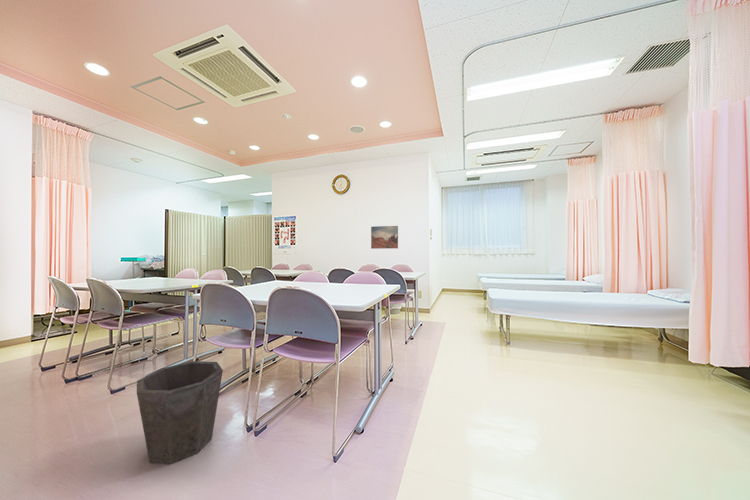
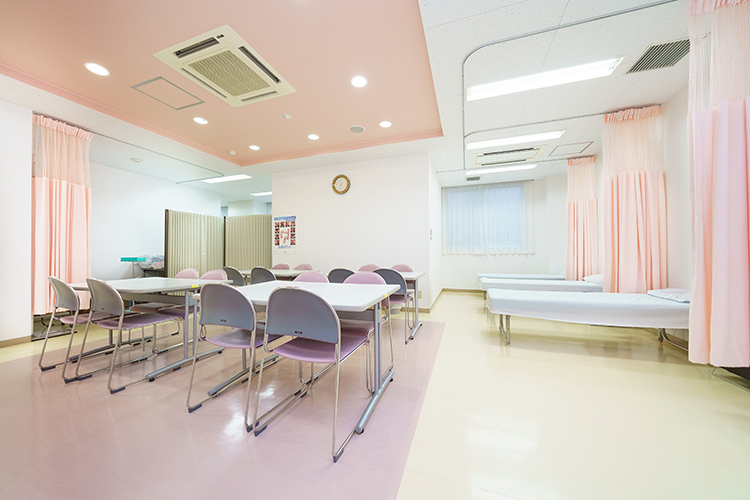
- waste bin (181, 409)
- wall art (384, 237)
